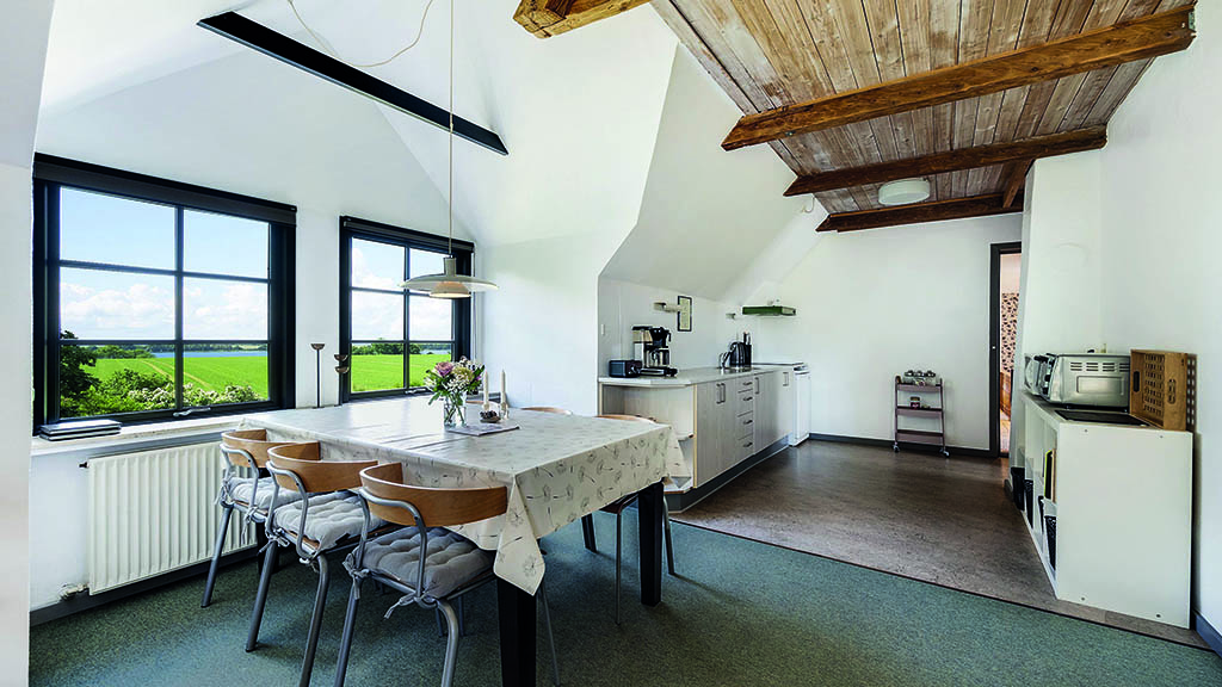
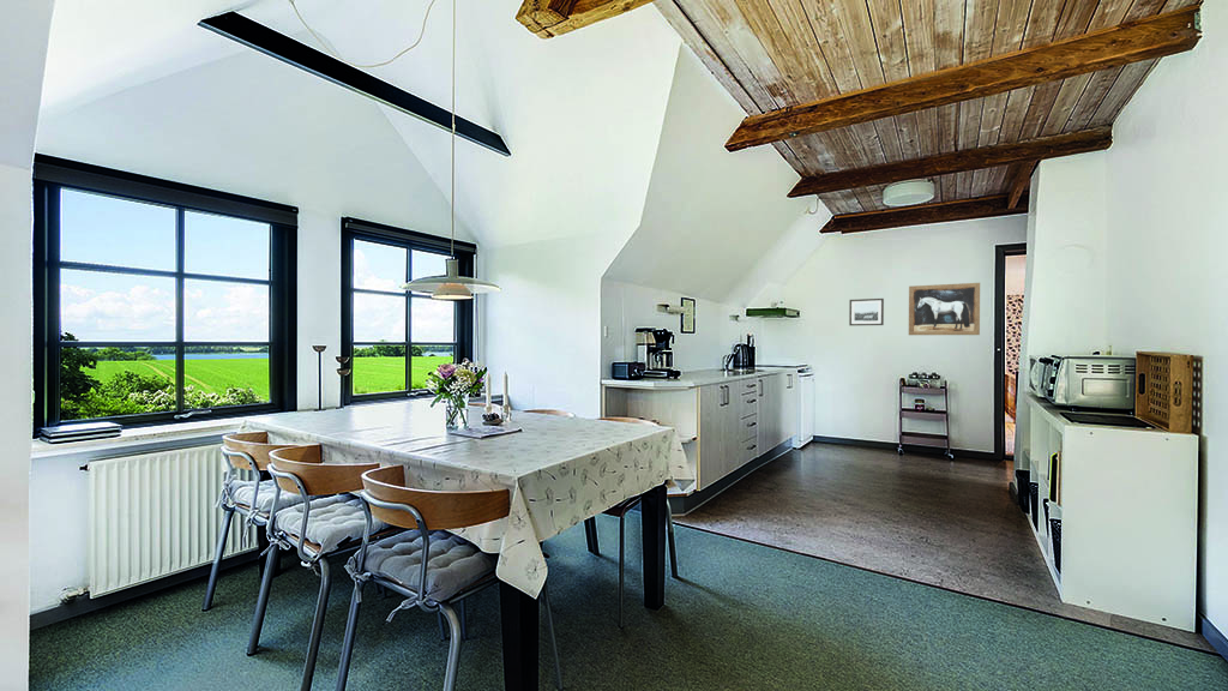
+ wall art (943, 310)
+ wall art (866, 312)
